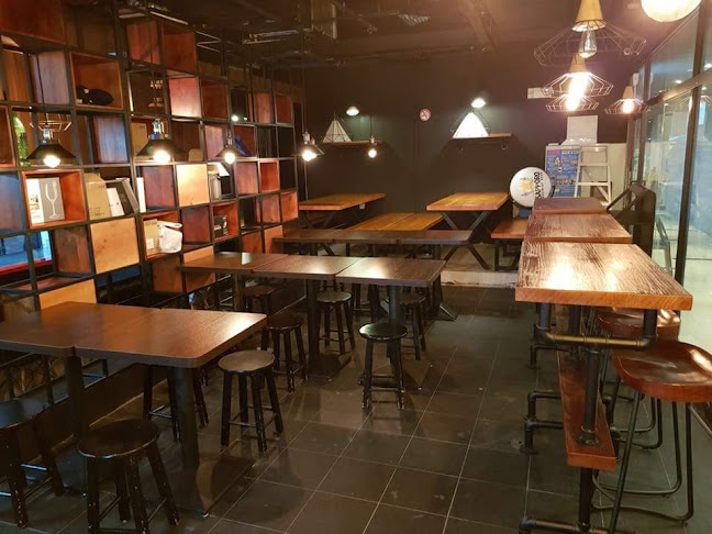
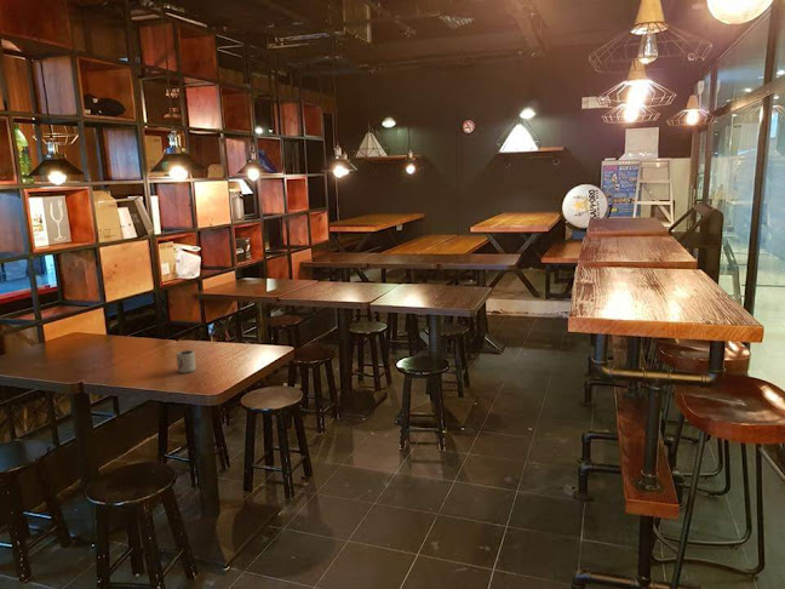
+ cup (184, 360)
